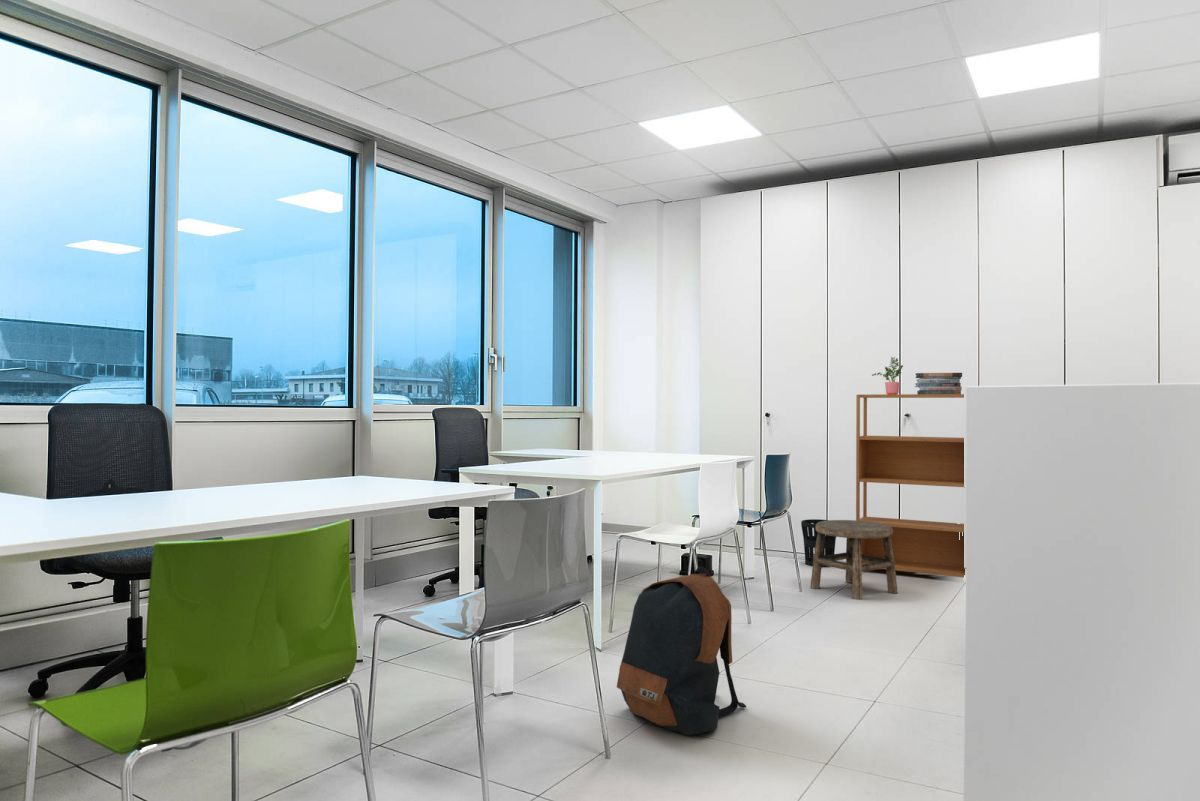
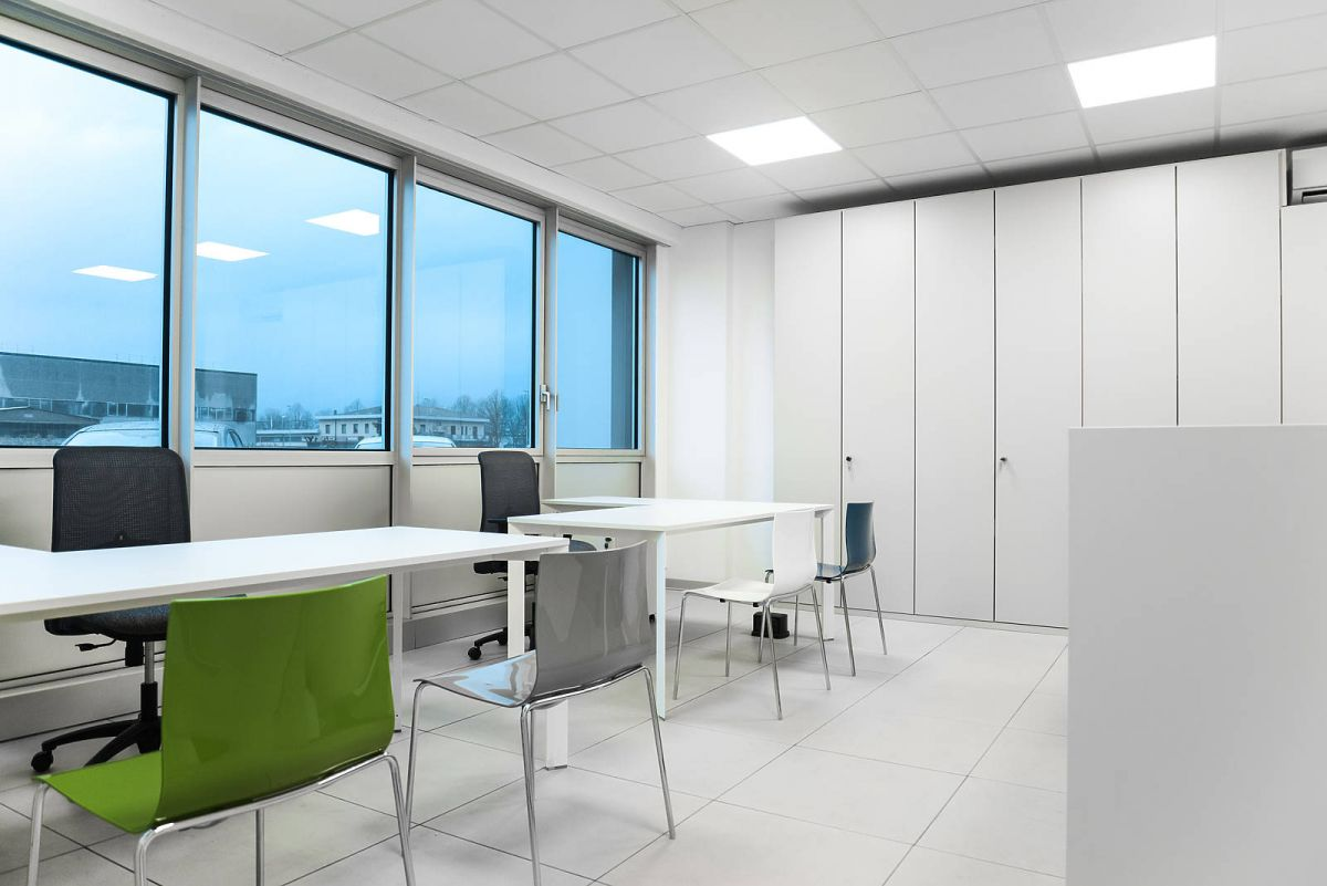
- book stack (938, 383)
- stool (853, 557)
- wastebasket (816, 540)
- potted plant (887, 375)
- backpack (682, 641)
- bookshelf (913, 484)
